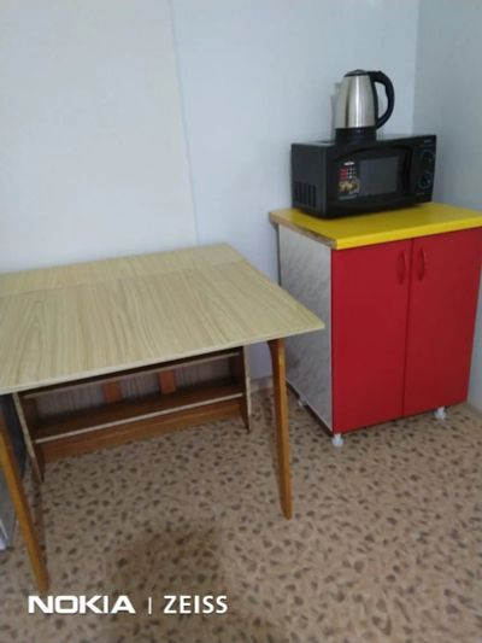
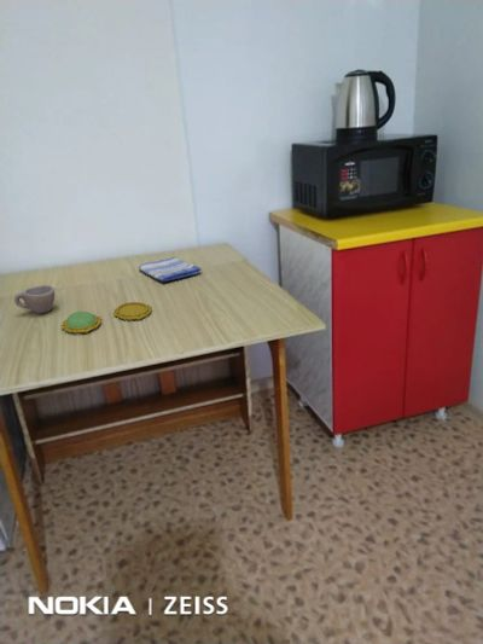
+ cup (35, 301)
+ dish towel (169, 268)
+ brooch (114, 313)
